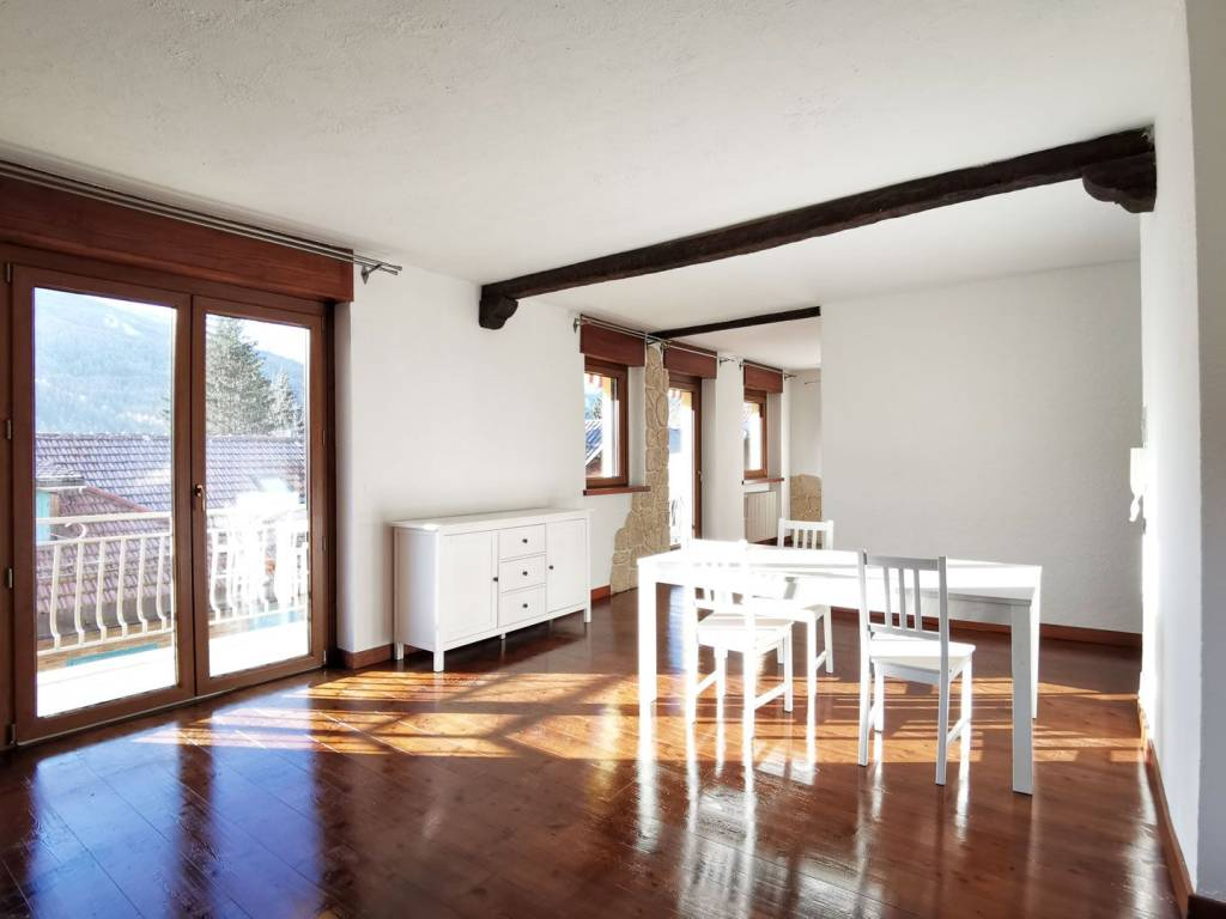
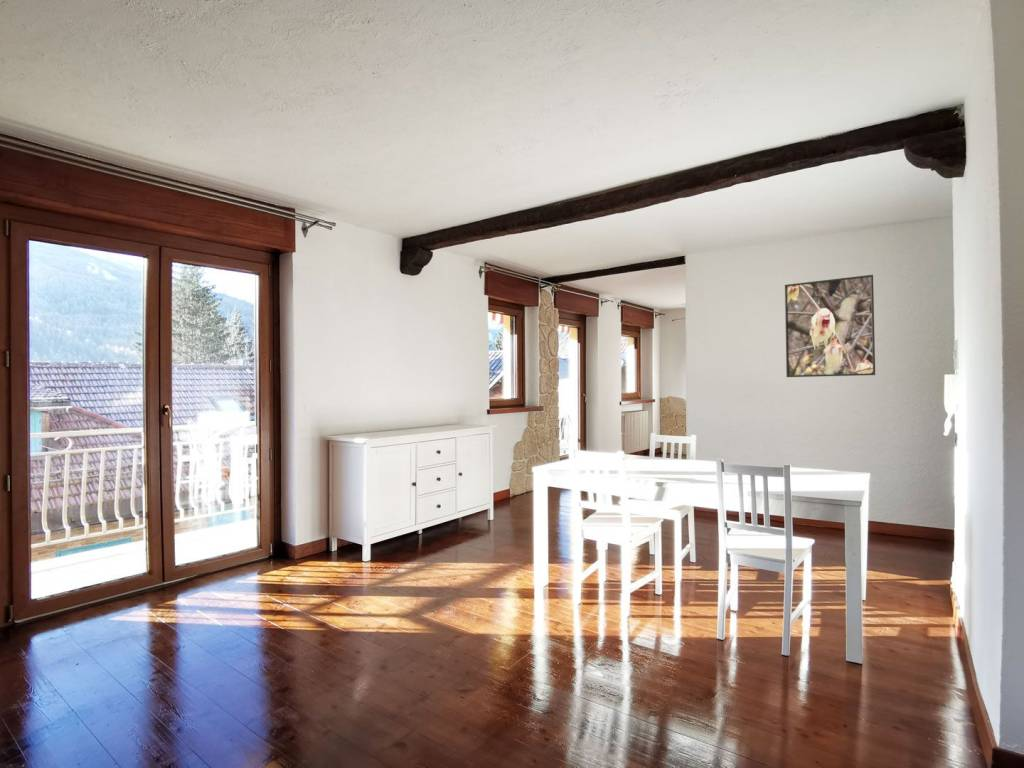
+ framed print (828, 328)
